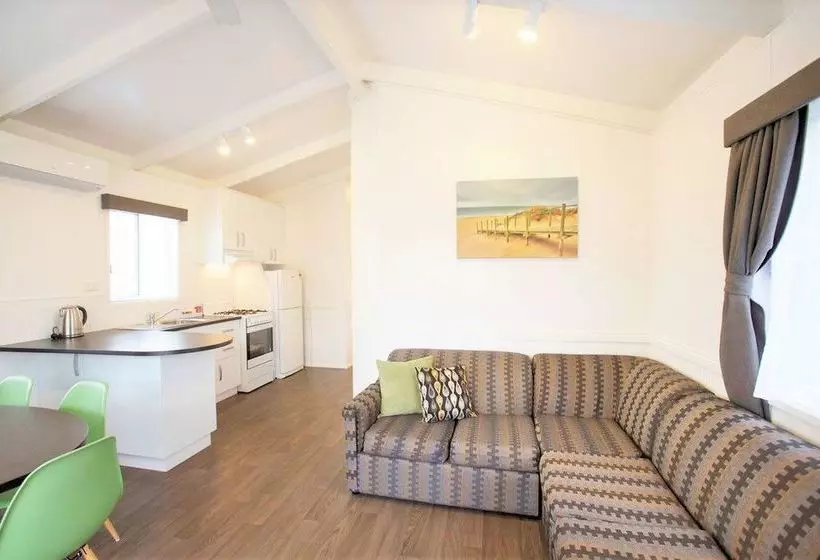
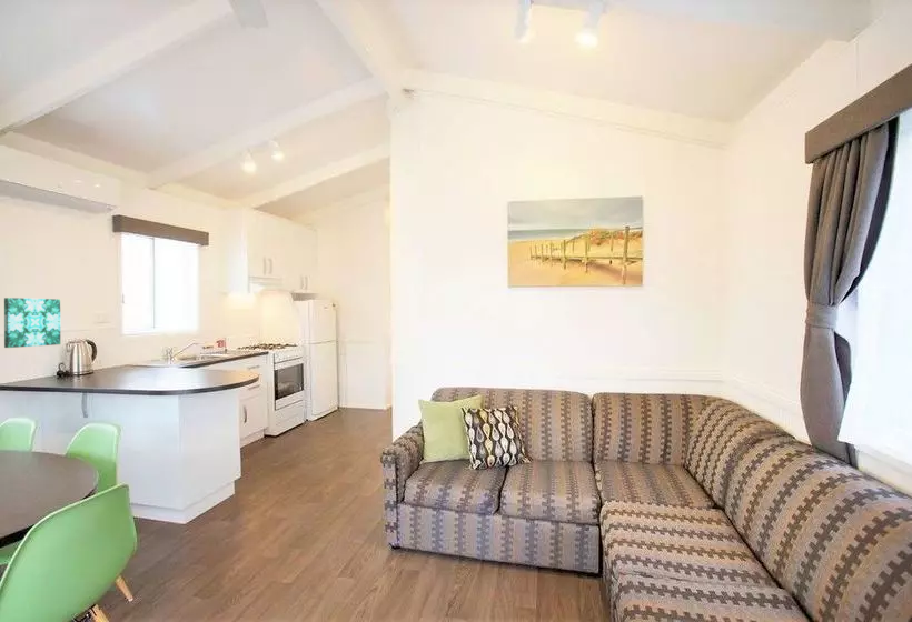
+ wall art (33, 322)
